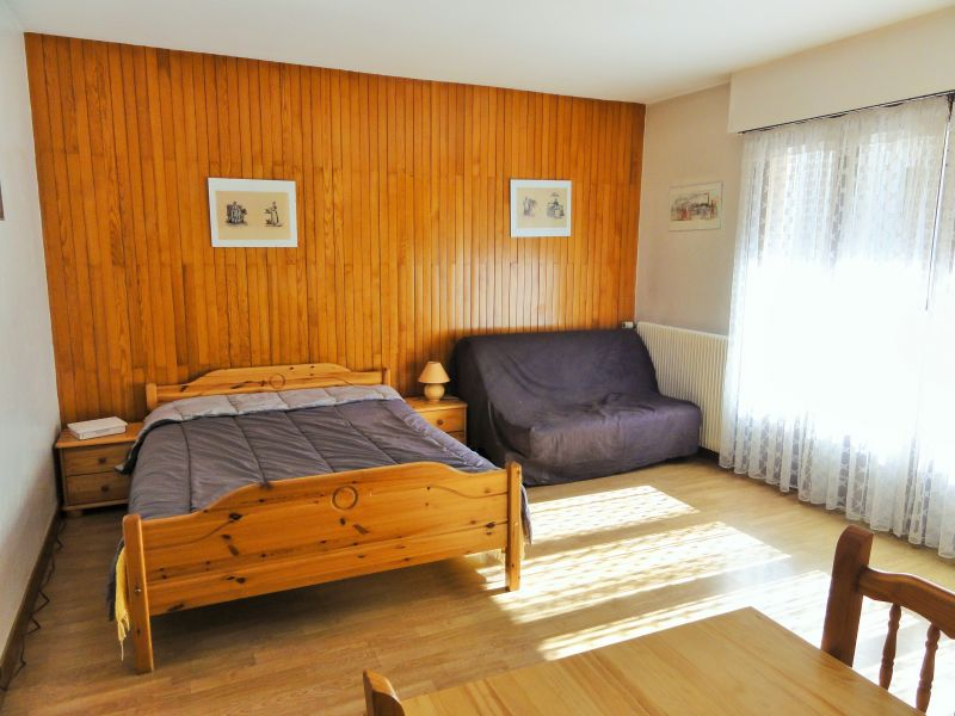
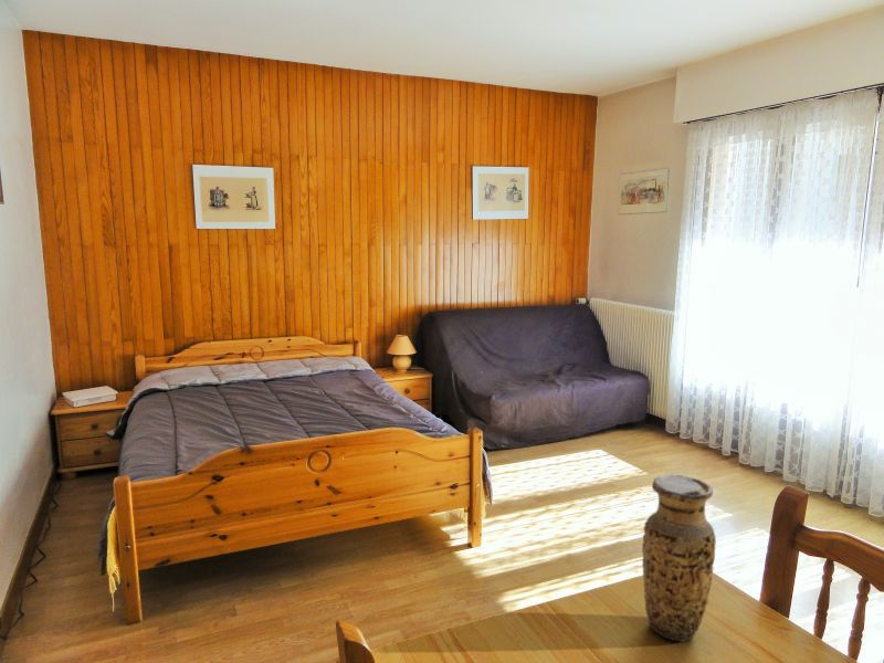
+ vase (677, 557)
